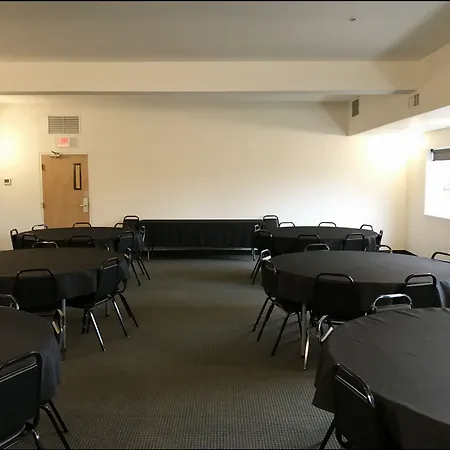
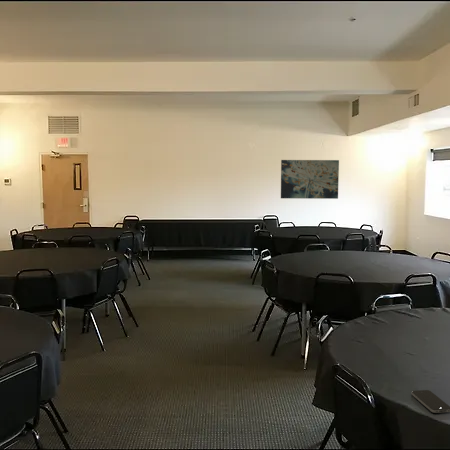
+ wall art (309, 179)
+ smartphone (430, 400)
